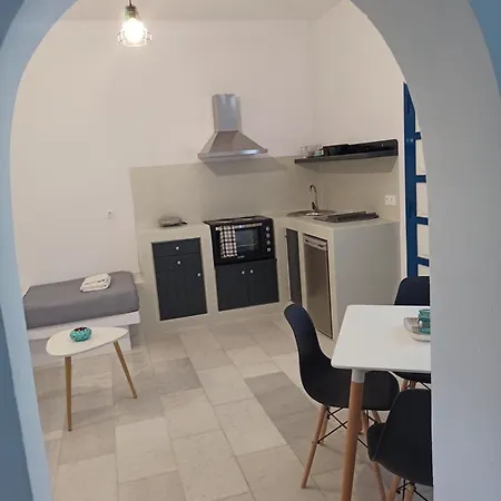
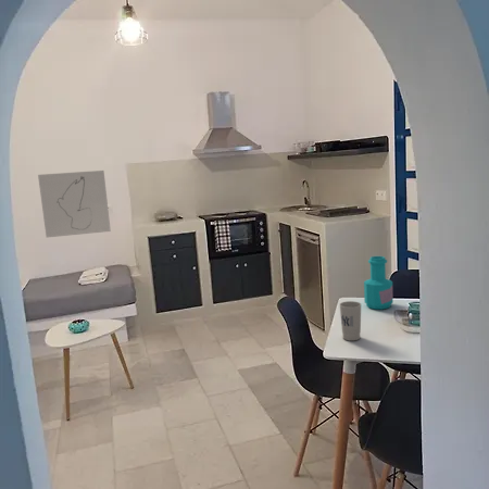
+ bottle (377, 281)
+ wall art (75, 203)
+ cup (350, 321)
